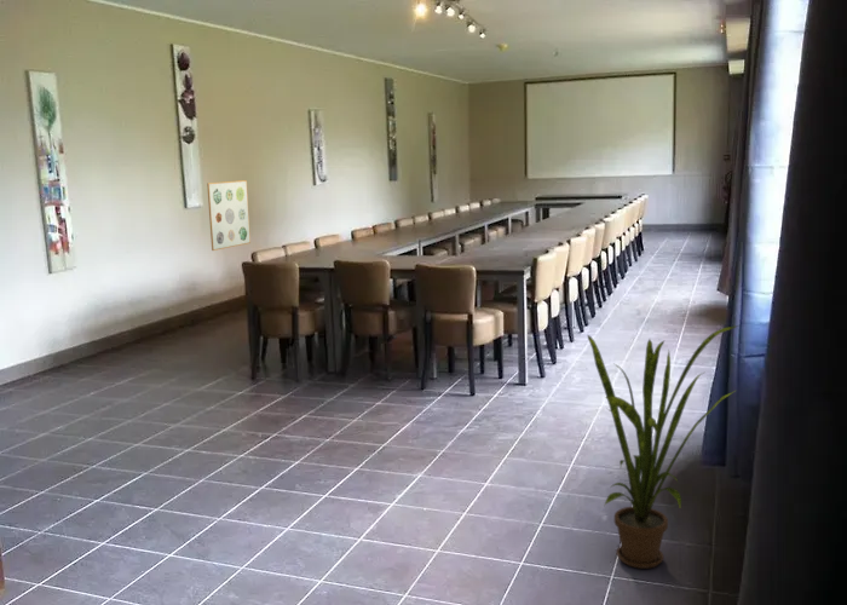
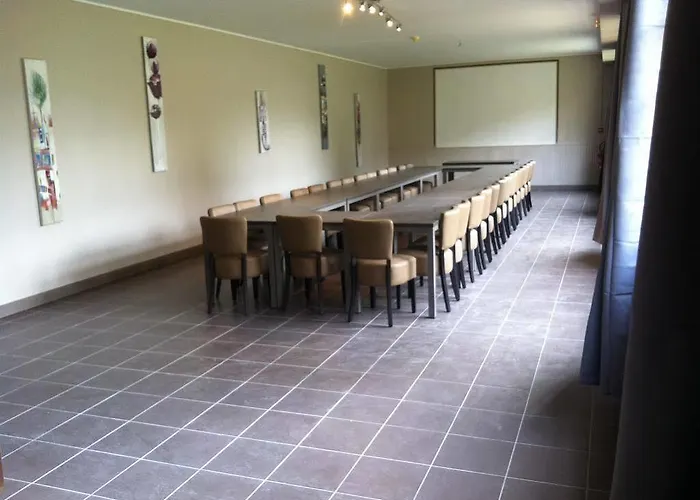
- house plant (655, 443)
- wall art (229, 214)
